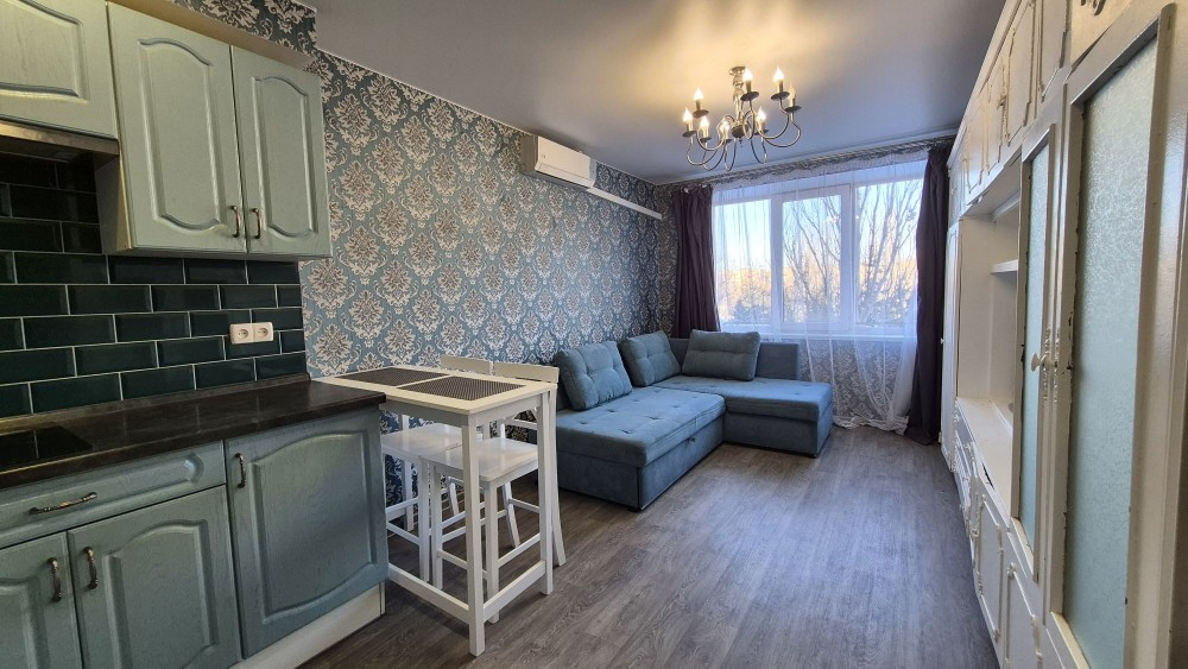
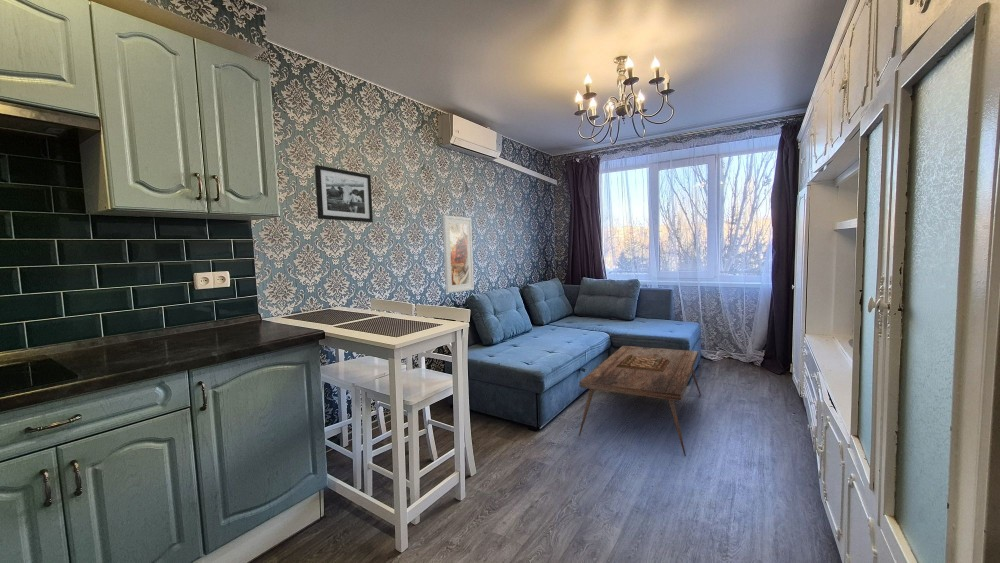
+ coffee table (646, 386)
+ picture frame (345, 195)
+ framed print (459, 254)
